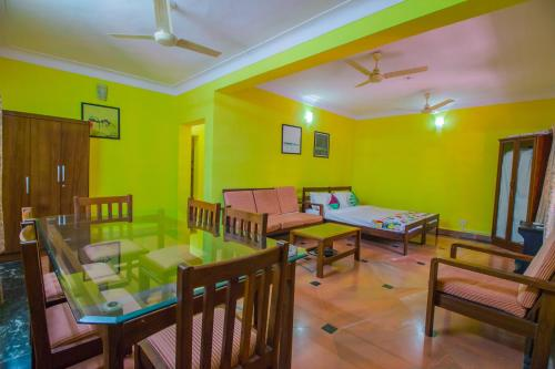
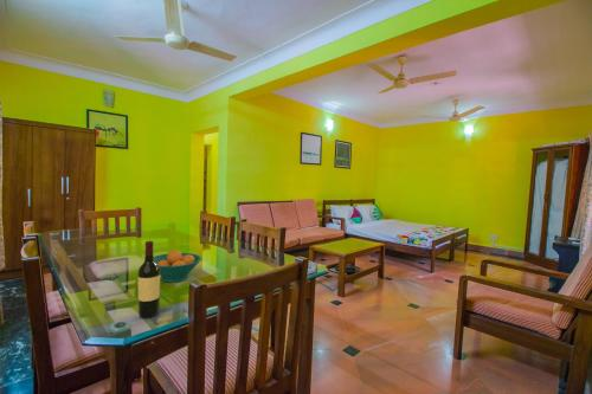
+ fruit bowl (174, 264)
+ wine bottle (149, 278)
